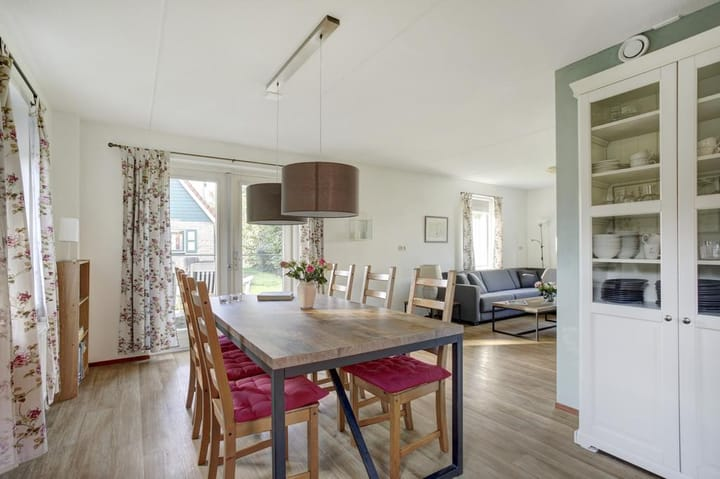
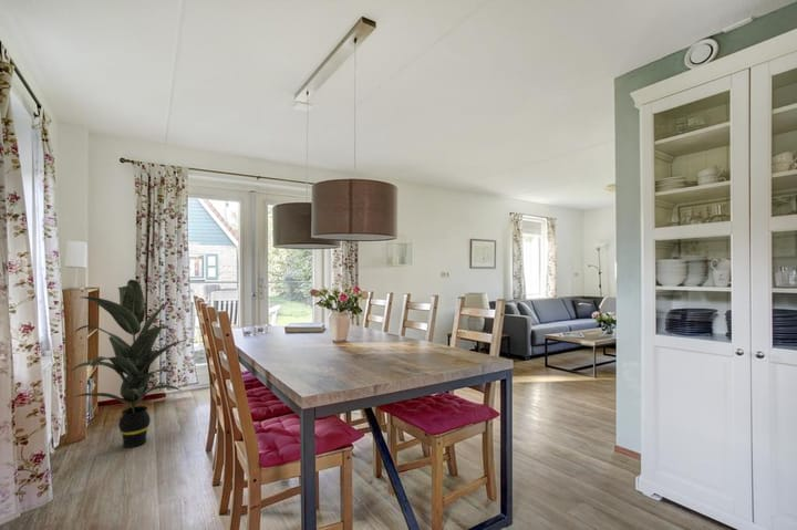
+ indoor plant (128, 362)
